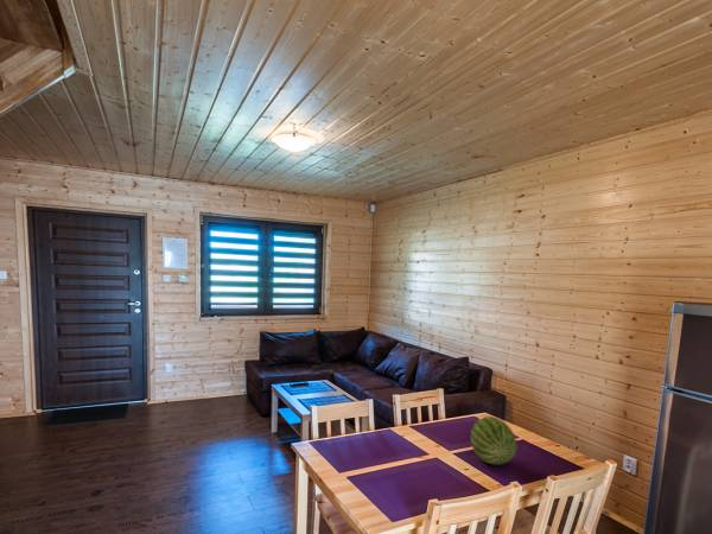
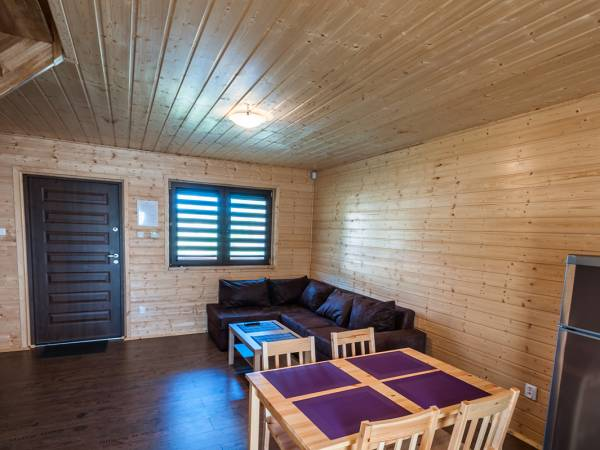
- fruit (492, 439)
